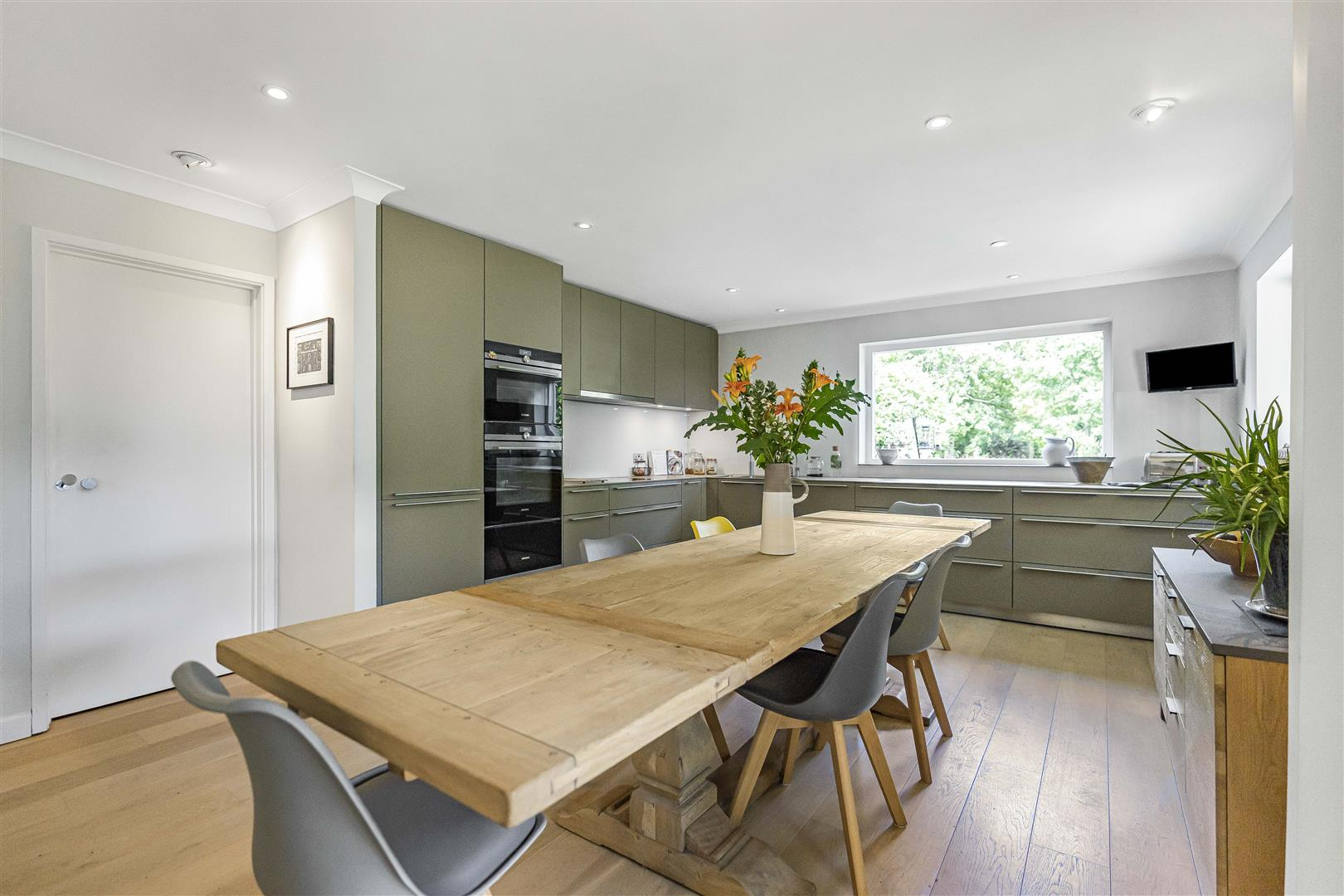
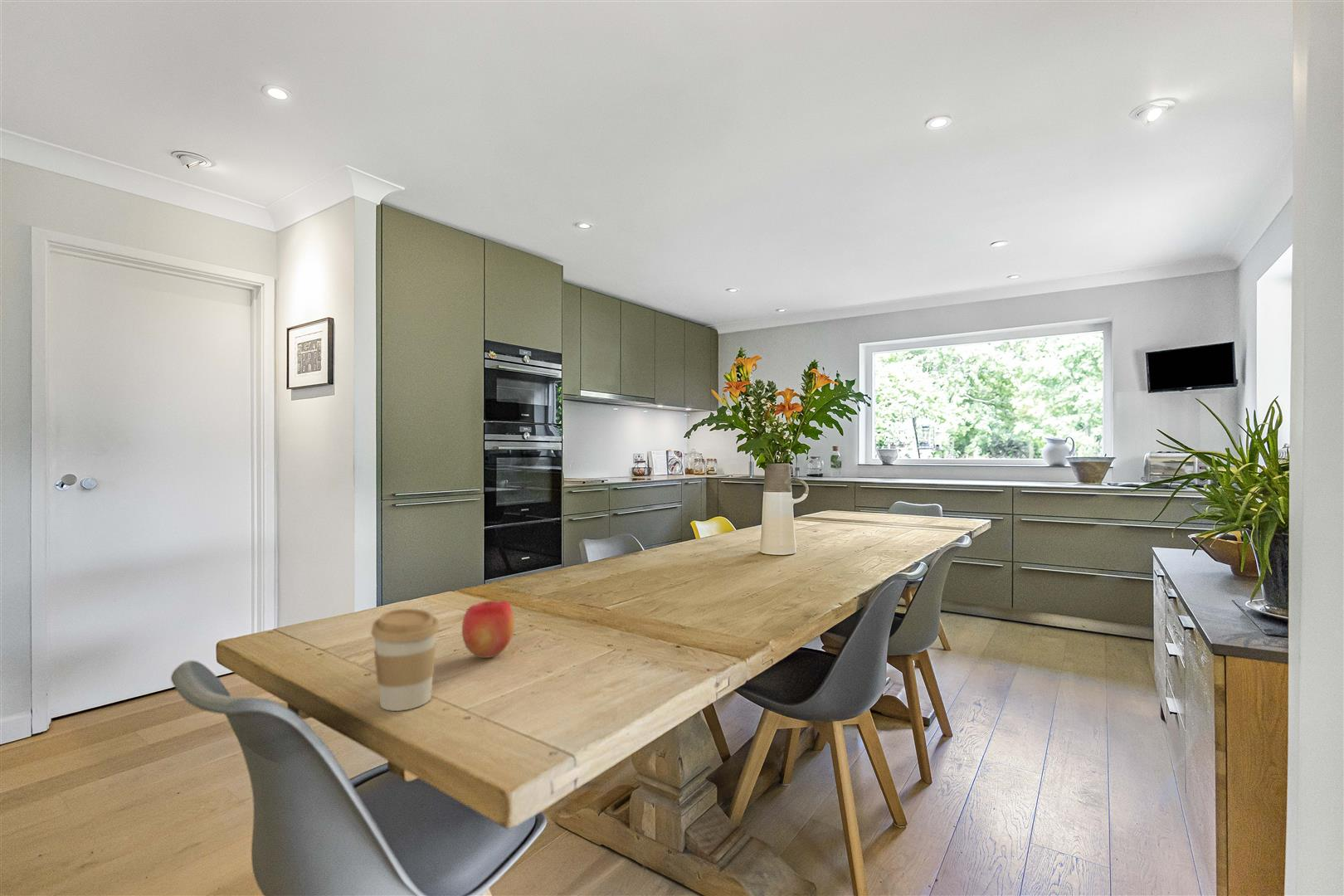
+ coffee cup (406, 657)
+ apple (488, 628)
